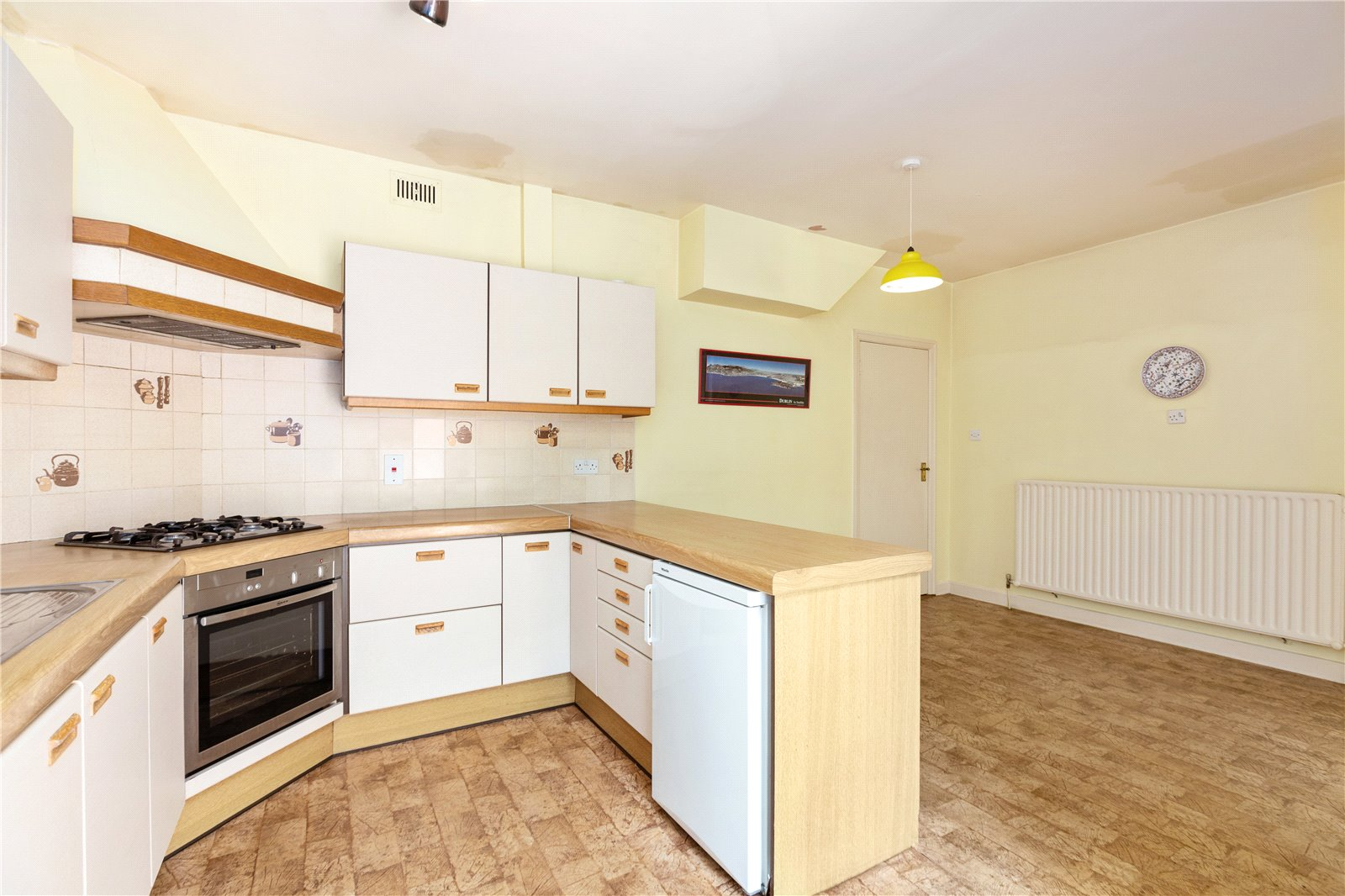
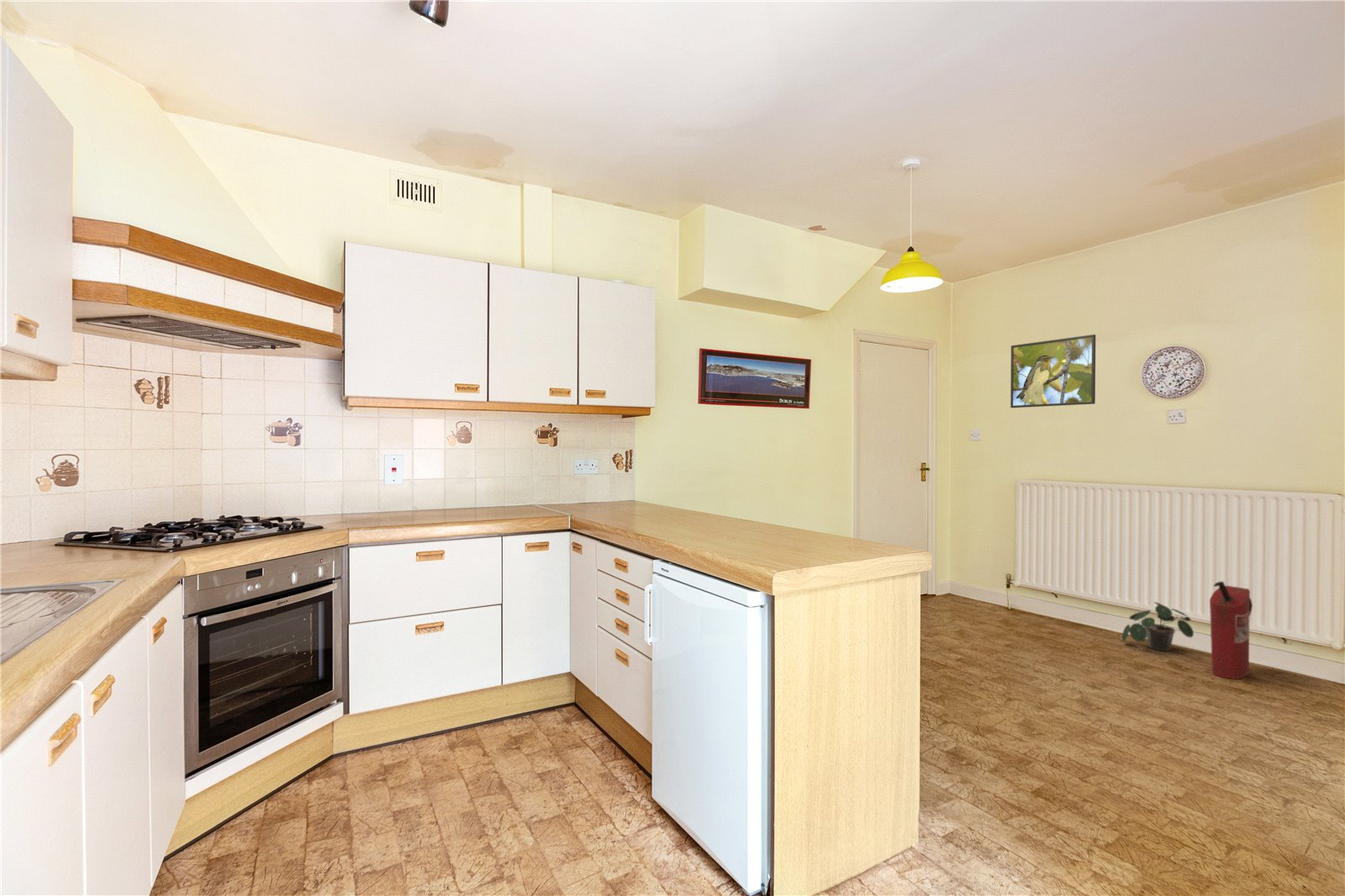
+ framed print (1051, 373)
+ potted plant (1157, 625)
+ fire extinguisher (1231, 625)
